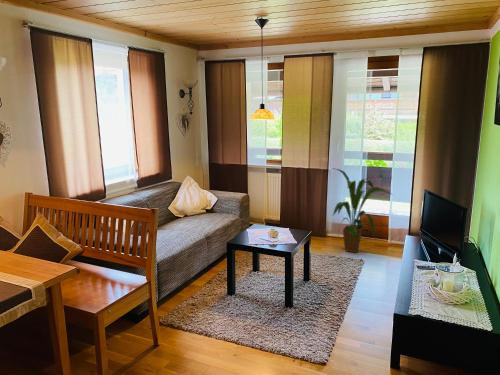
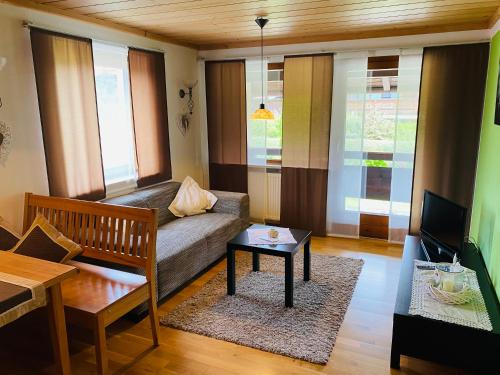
- house plant (361, 211)
